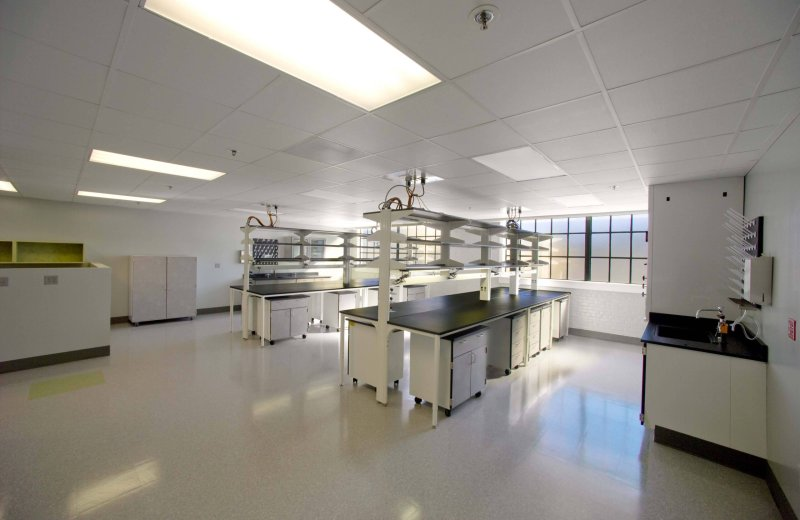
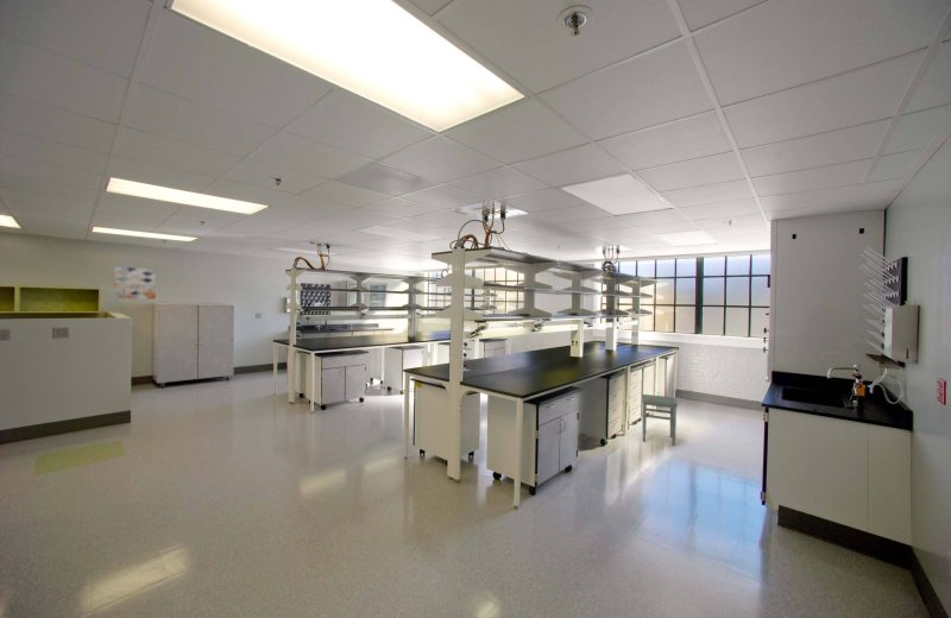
+ wall art (134, 283)
+ stool (657, 417)
